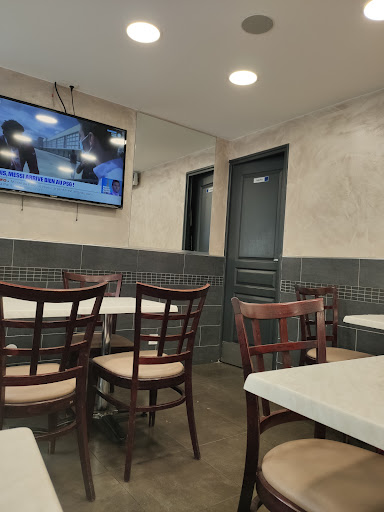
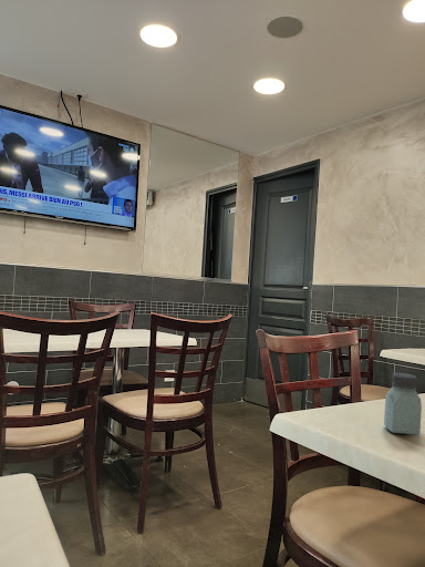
+ saltshaker (403, 402)
